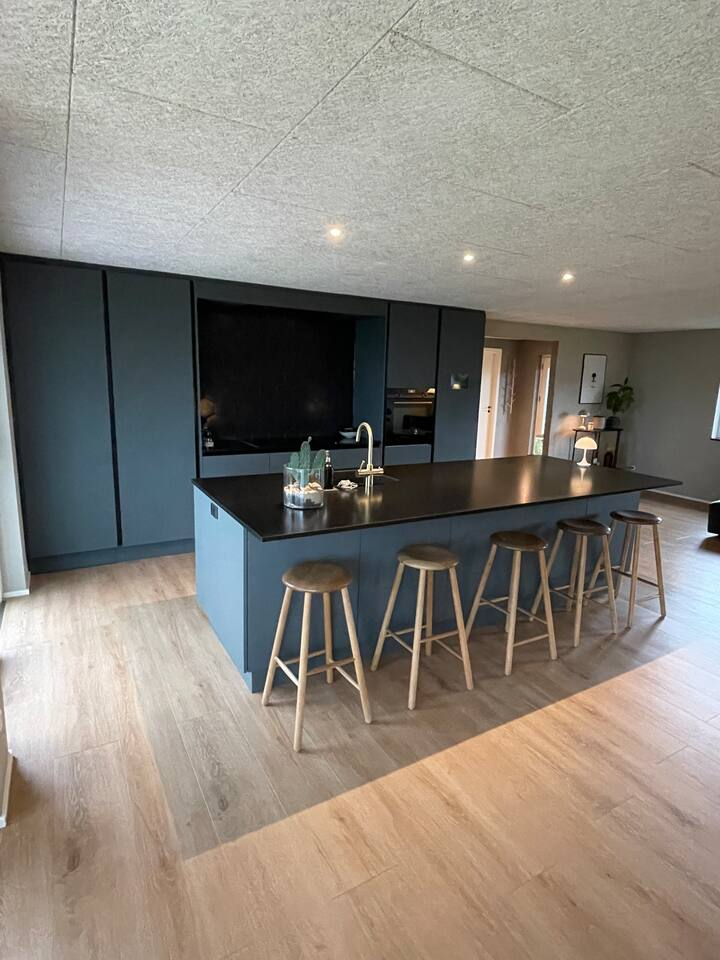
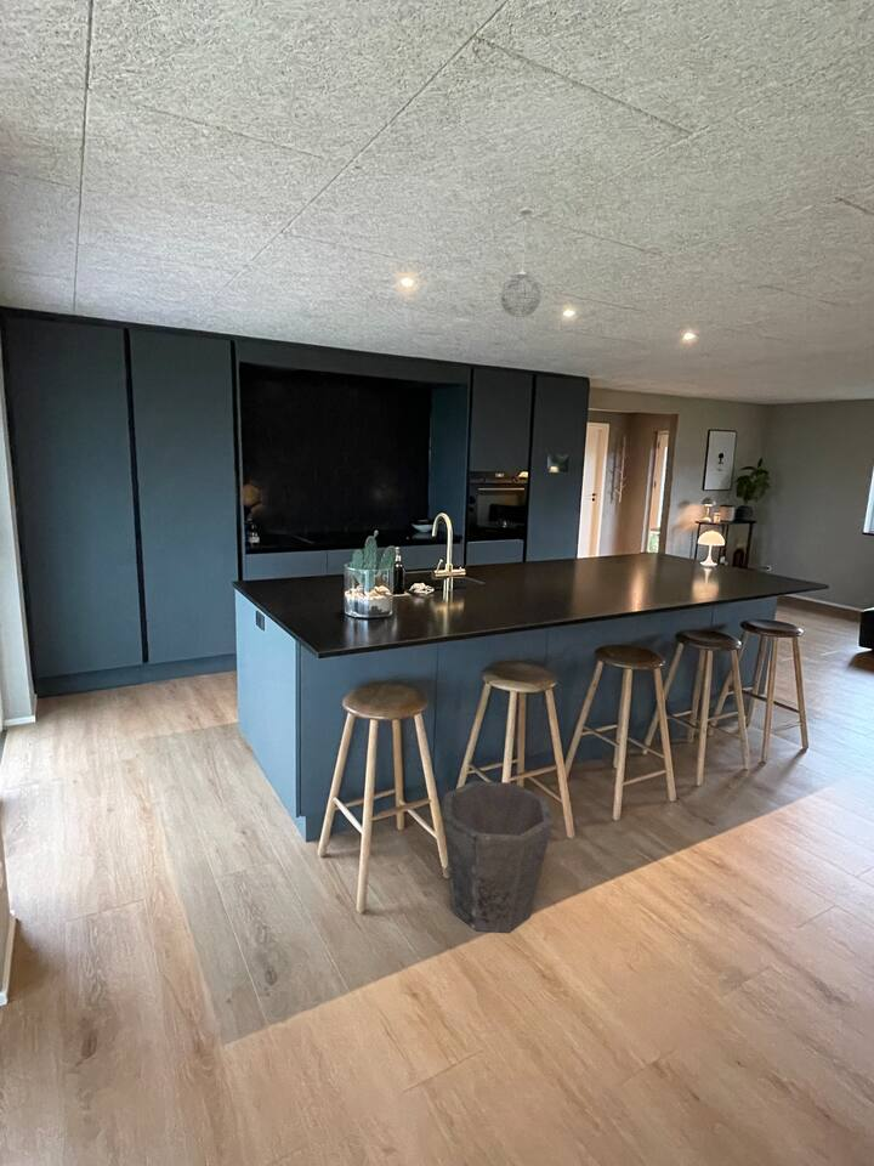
+ waste bin (493, 856)
+ pendant light (522, 262)
